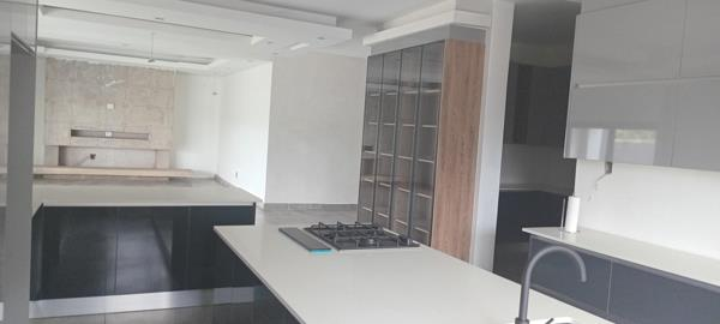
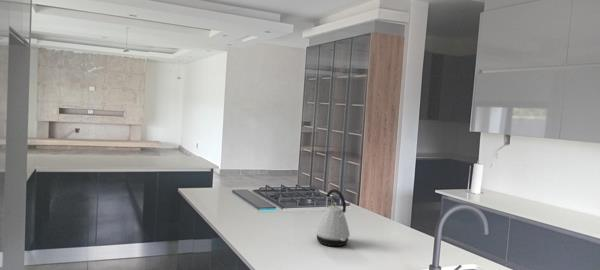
+ kettle (333, 215)
